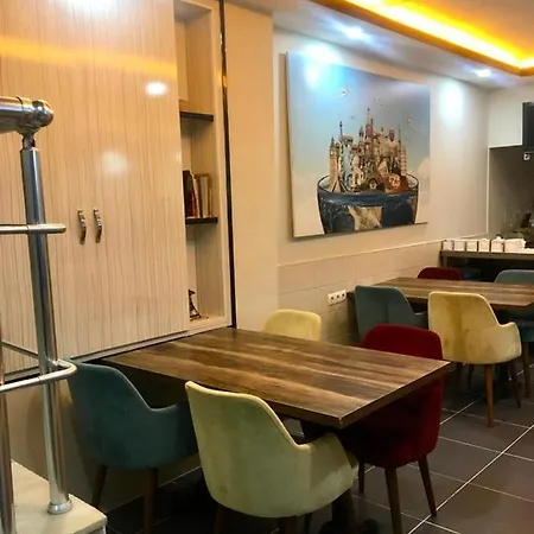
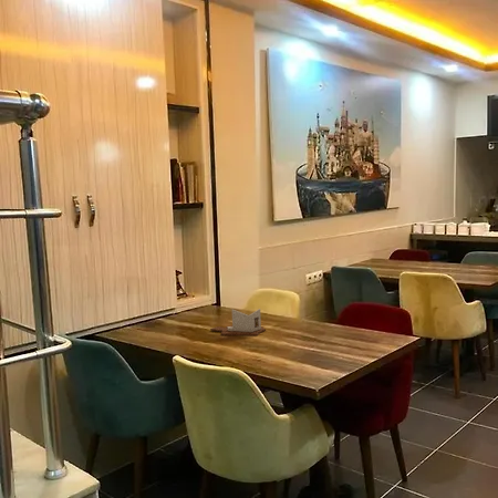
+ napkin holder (239, 319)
